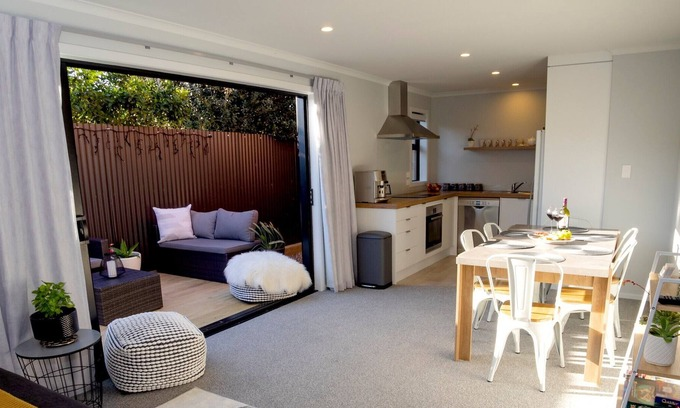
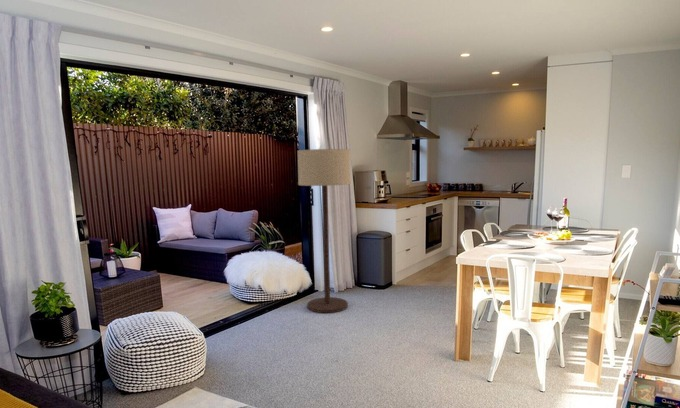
+ floor lamp (325, 229)
